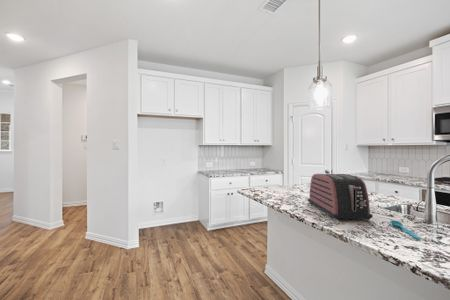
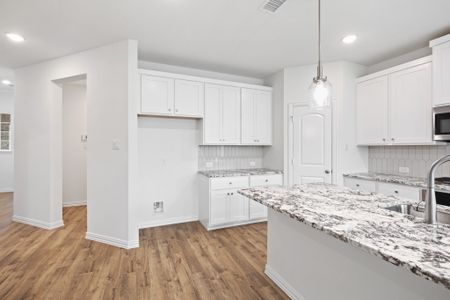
- spoon (404, 228)
- toaster (336, 192)
